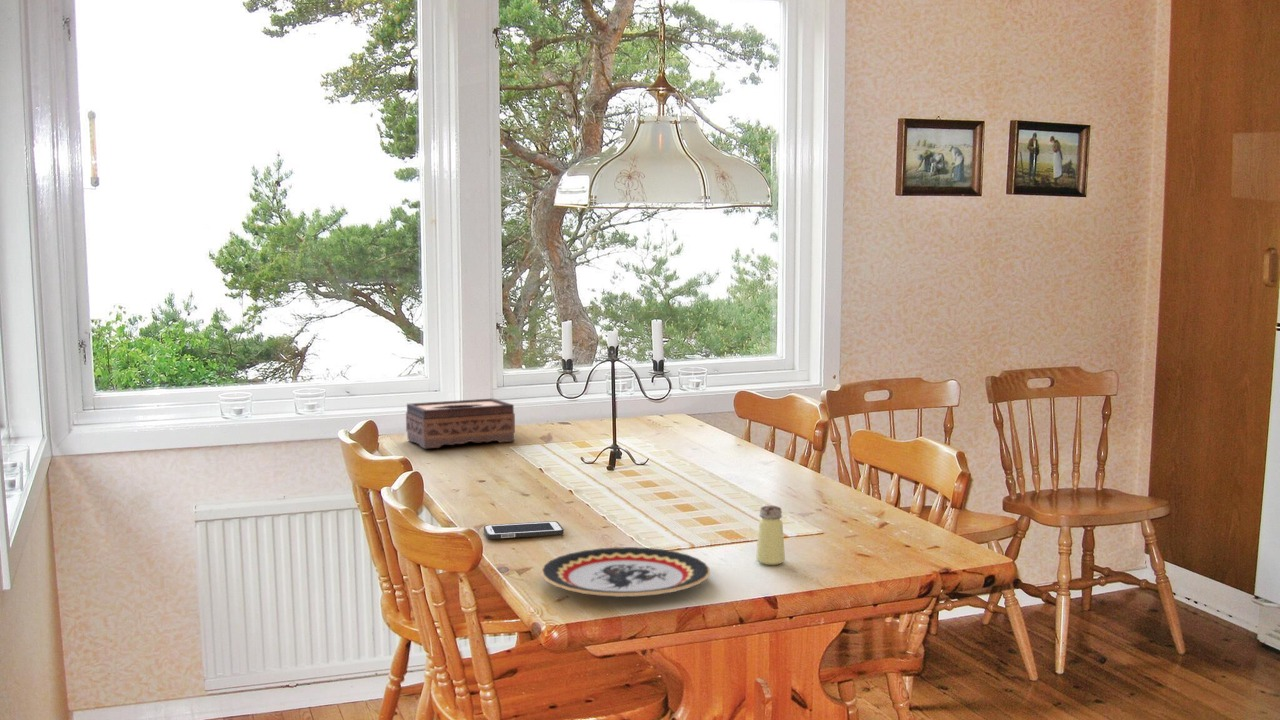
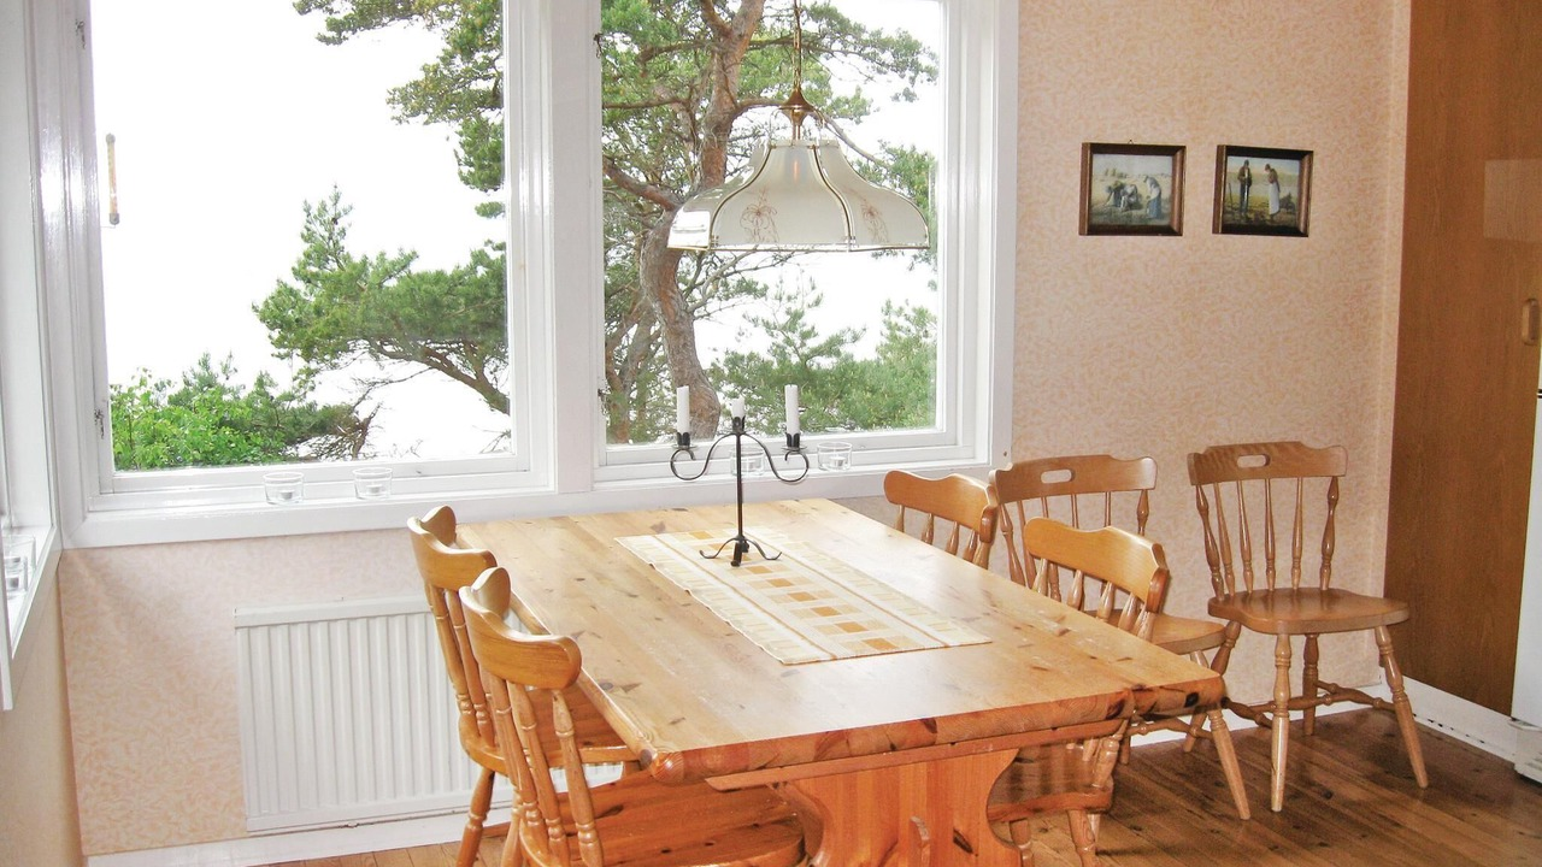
- plate (625, 575)
- saltshaker (770, 534)
- cell phone (523, 530)
- tissue box (460, 422)
